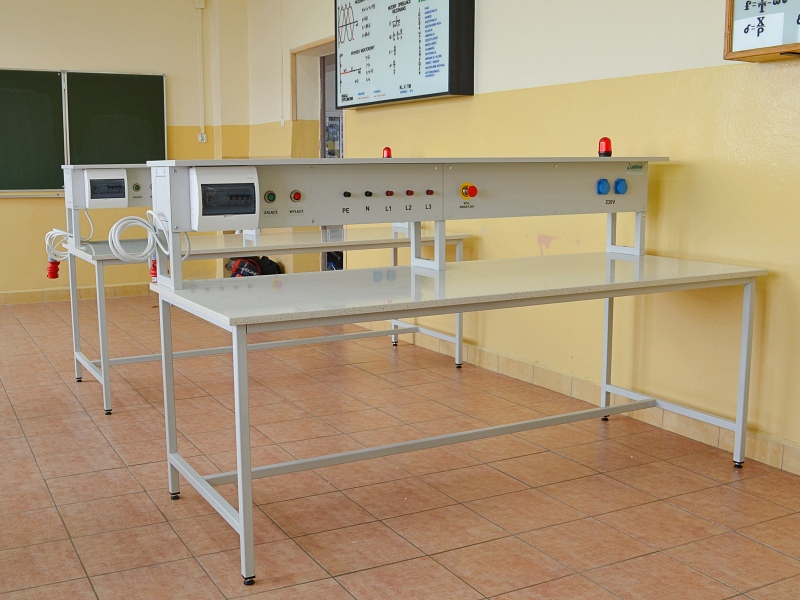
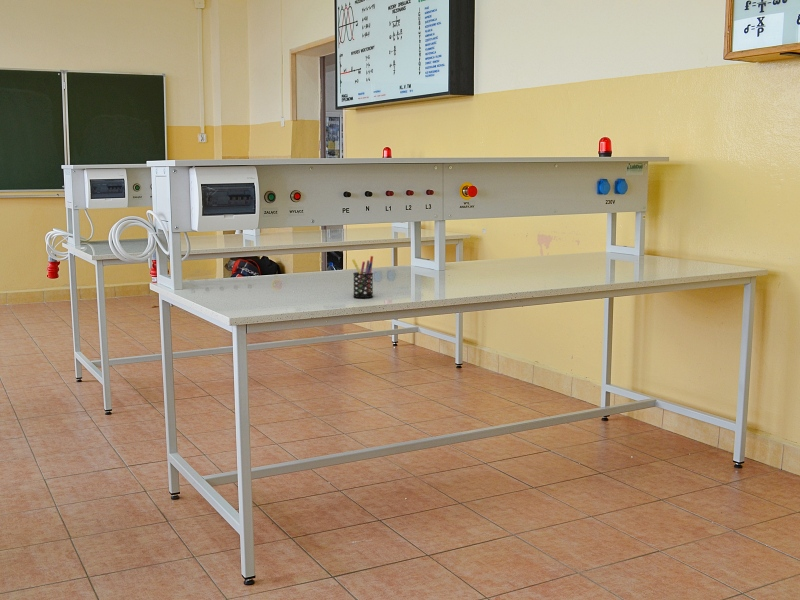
+ pen holder (365, 276)
